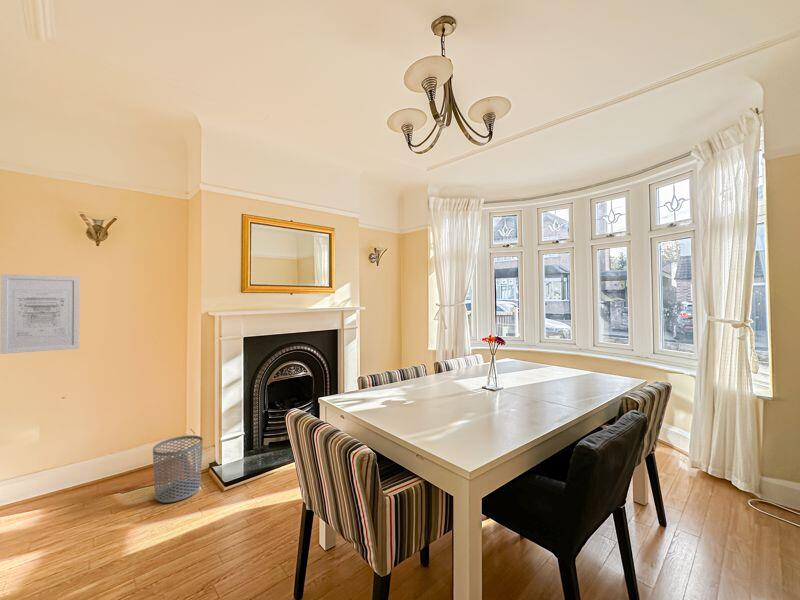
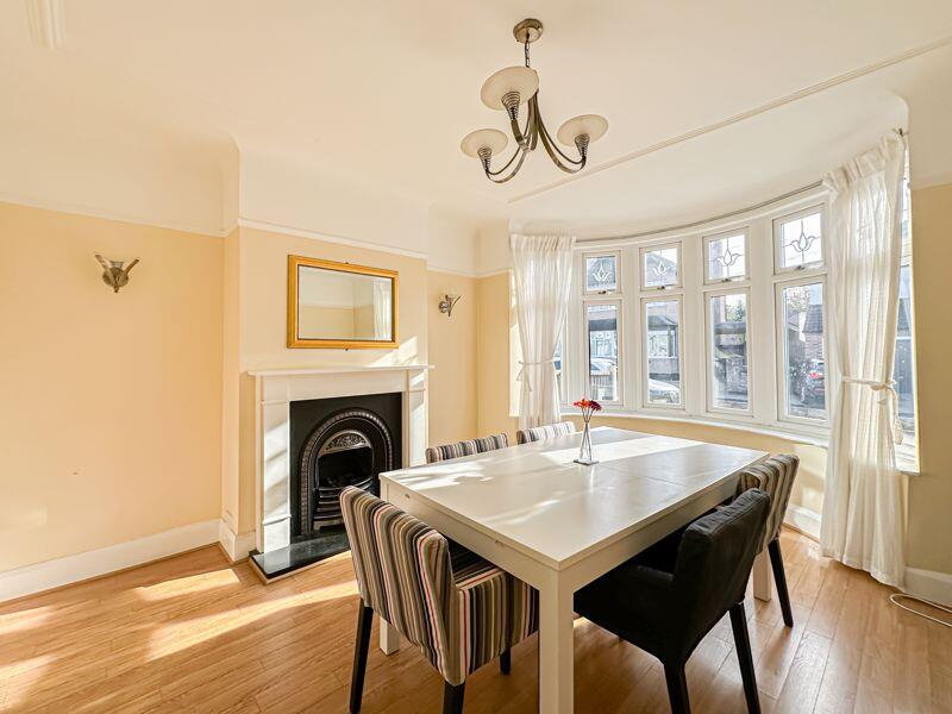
- wall art (42, 313)
- waste bin (178, 467)
